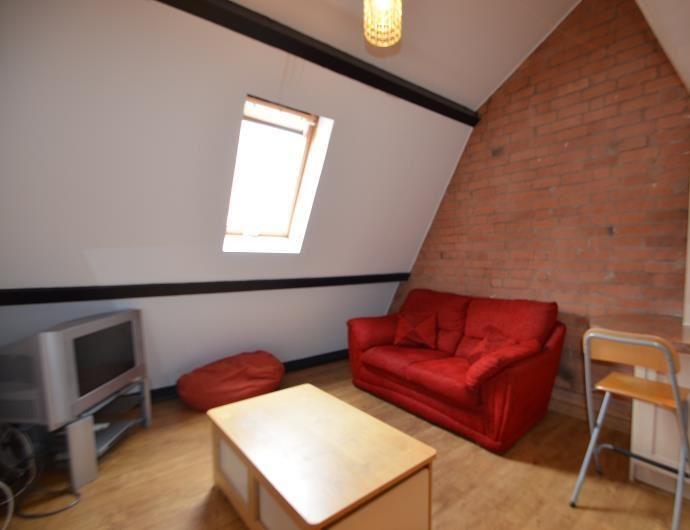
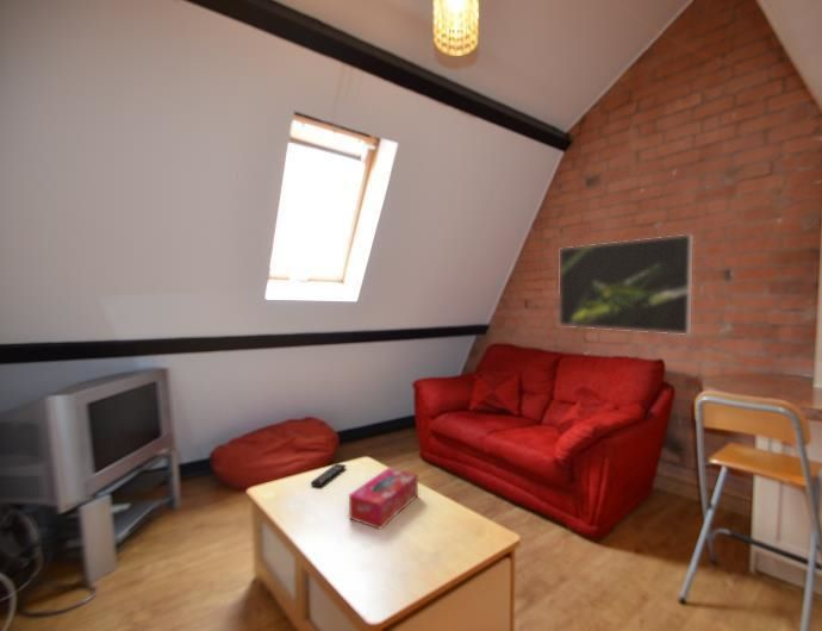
+ remote control (329, 474)
+ tissue box (385, 495)
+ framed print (617, 286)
